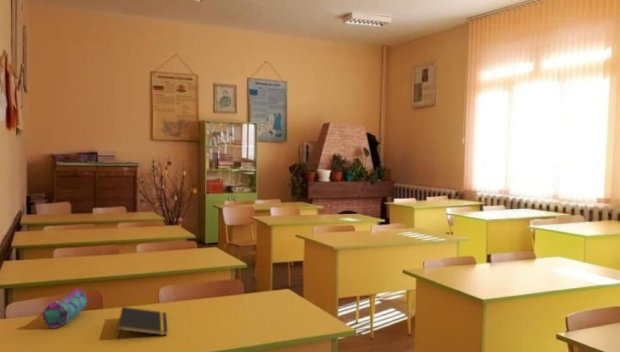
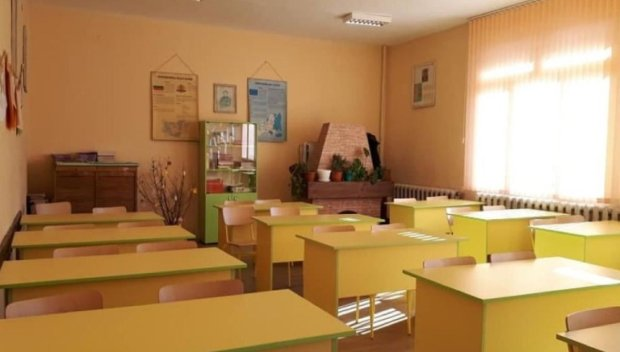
- notepad (143, 320)
- pencil case (66, 307)
